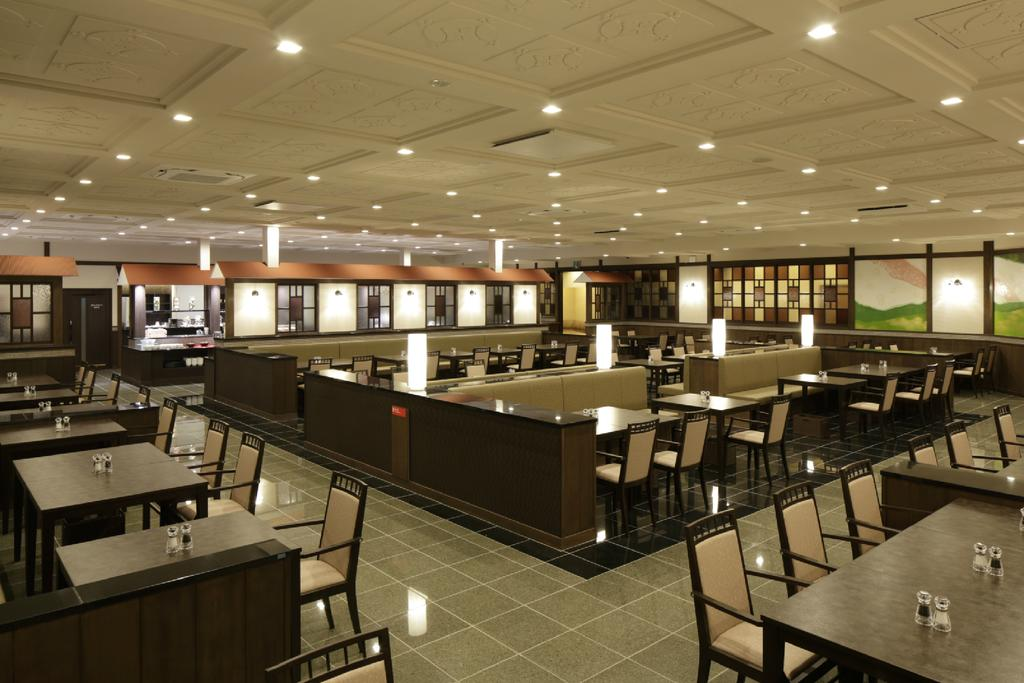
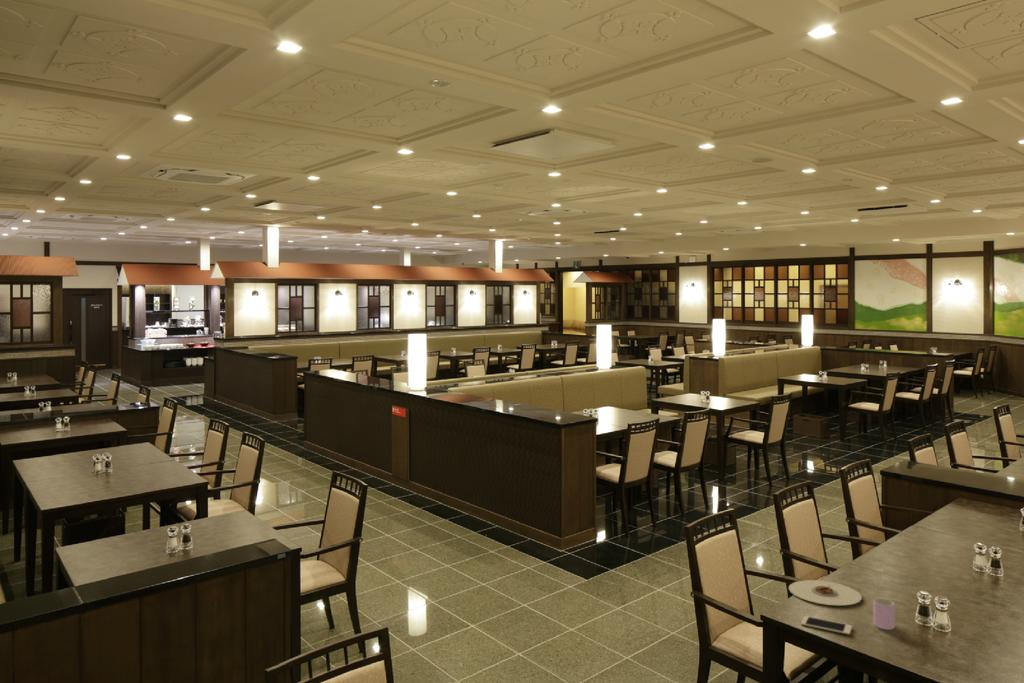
+ cup (885, 612)
+ cell phone (826, 625)
+ plate (824, 589)
